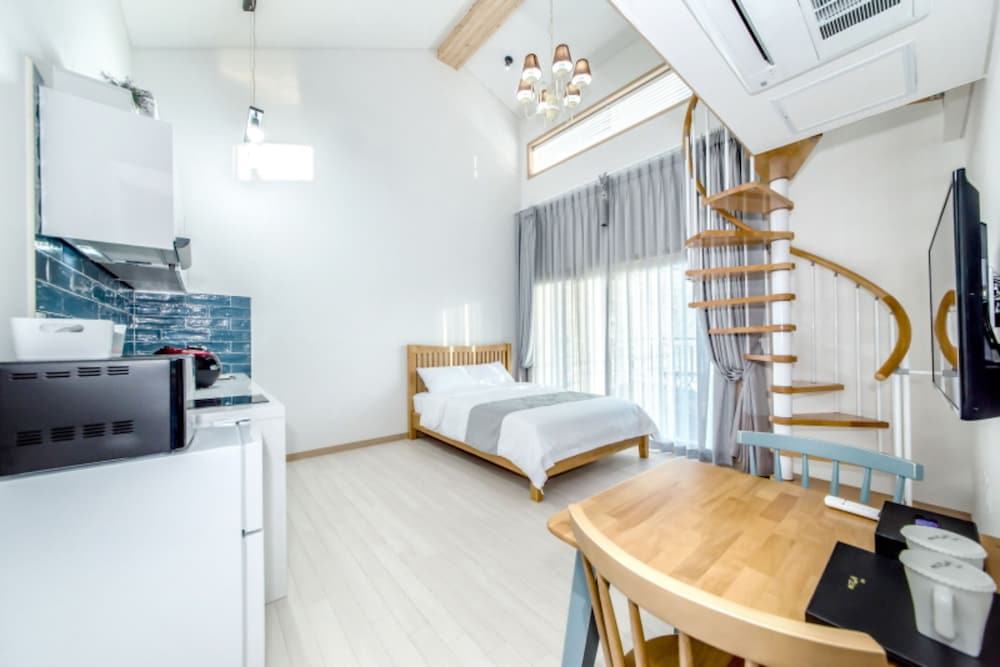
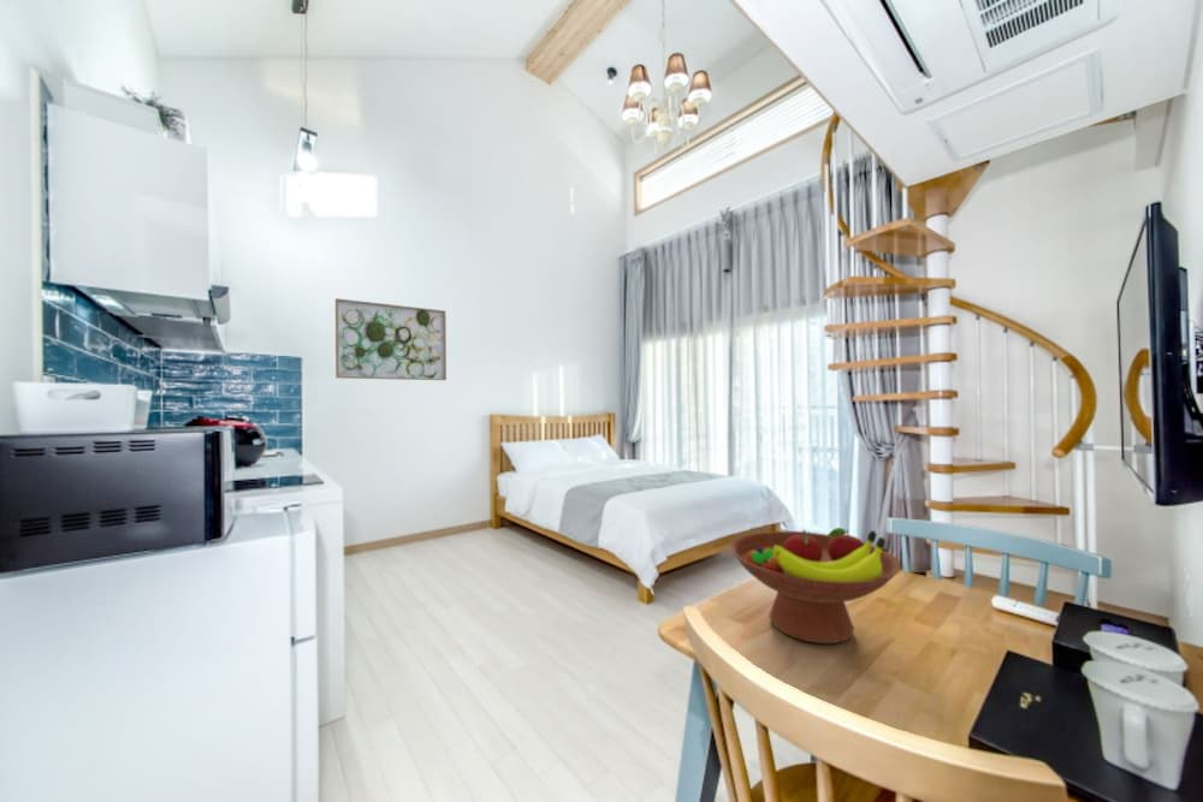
+ fruit bowl (808, 575)
+ wall art (395, 341)
